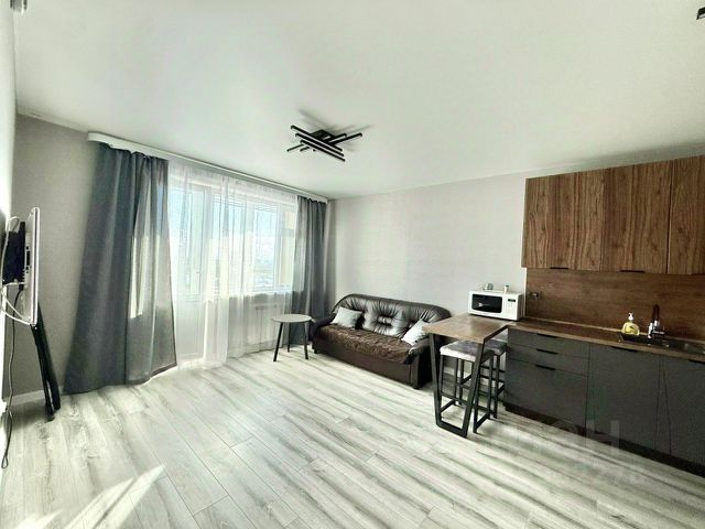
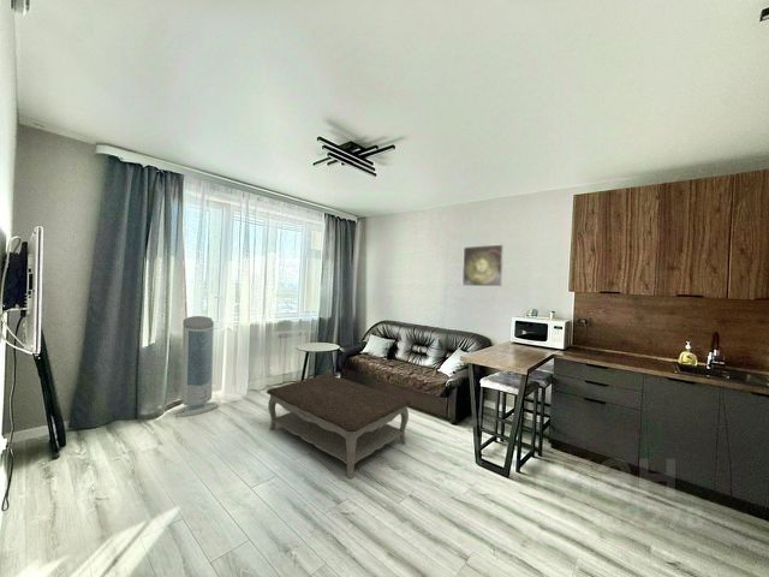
+ coffee table (335, 415)
+ air purifier (197, 363)
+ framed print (482, 266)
